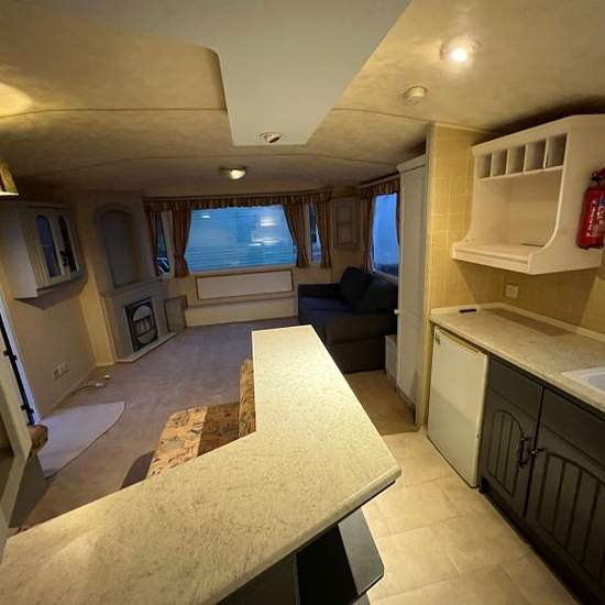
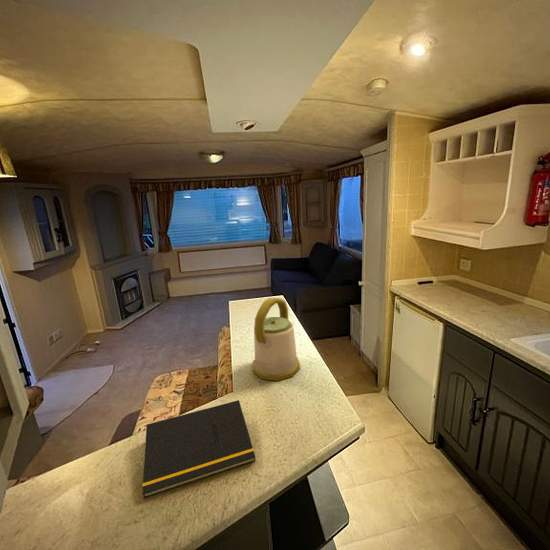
+ notepad (198, 441)
+ kettle (276, 331)
